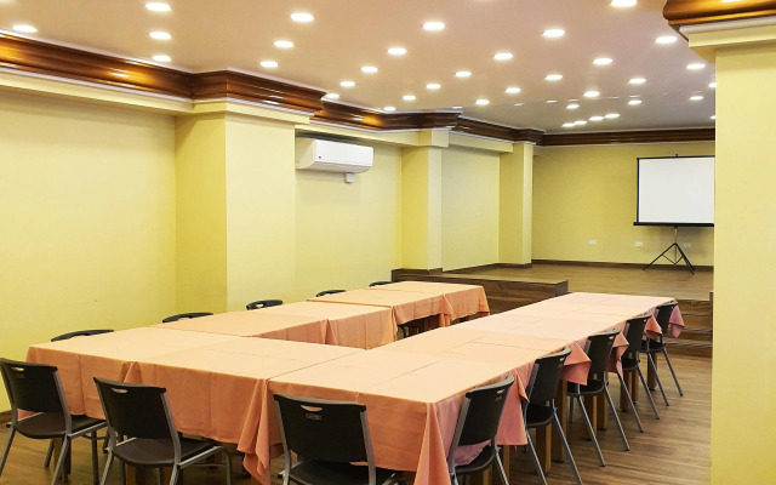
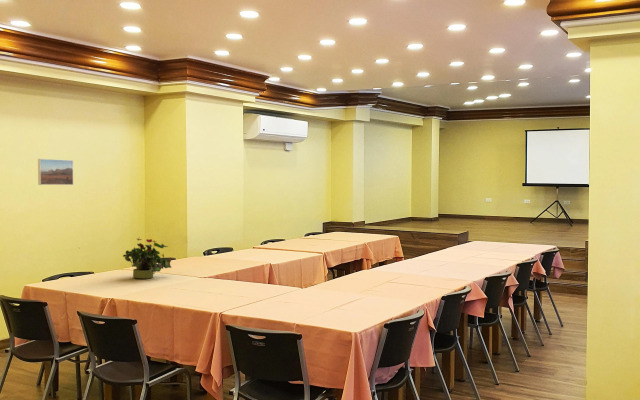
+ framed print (56, 172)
+ potted plant (147, 257)
